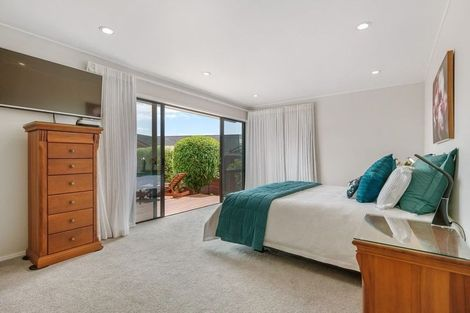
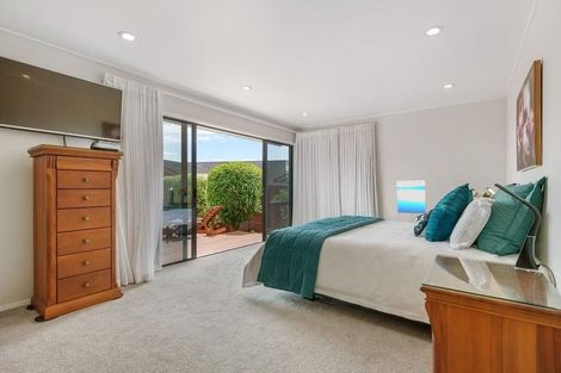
+ wall art (411, 197)
